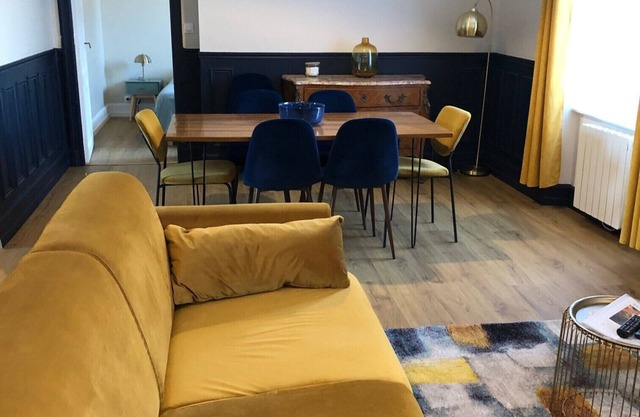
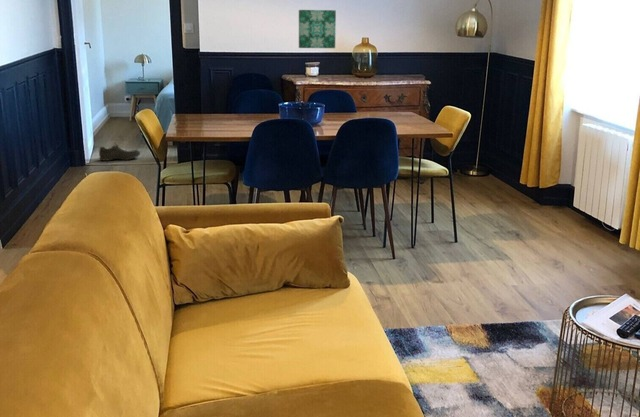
+ wall art (317, 29)
+ arctic (119, 149)
